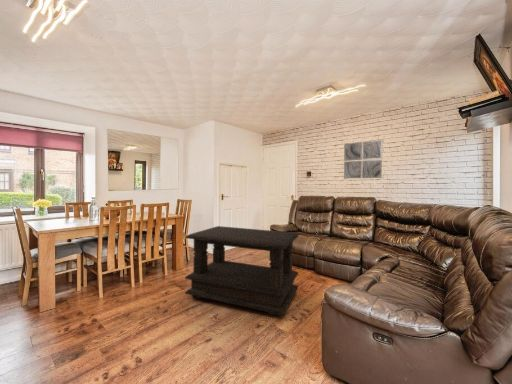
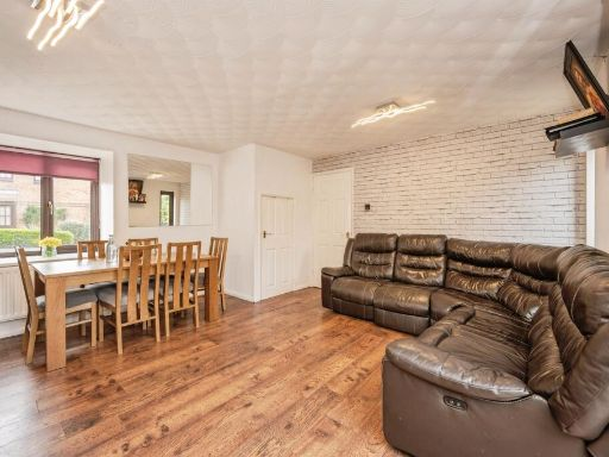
- wall art (362, 159)
- coffee table (243, 264)
